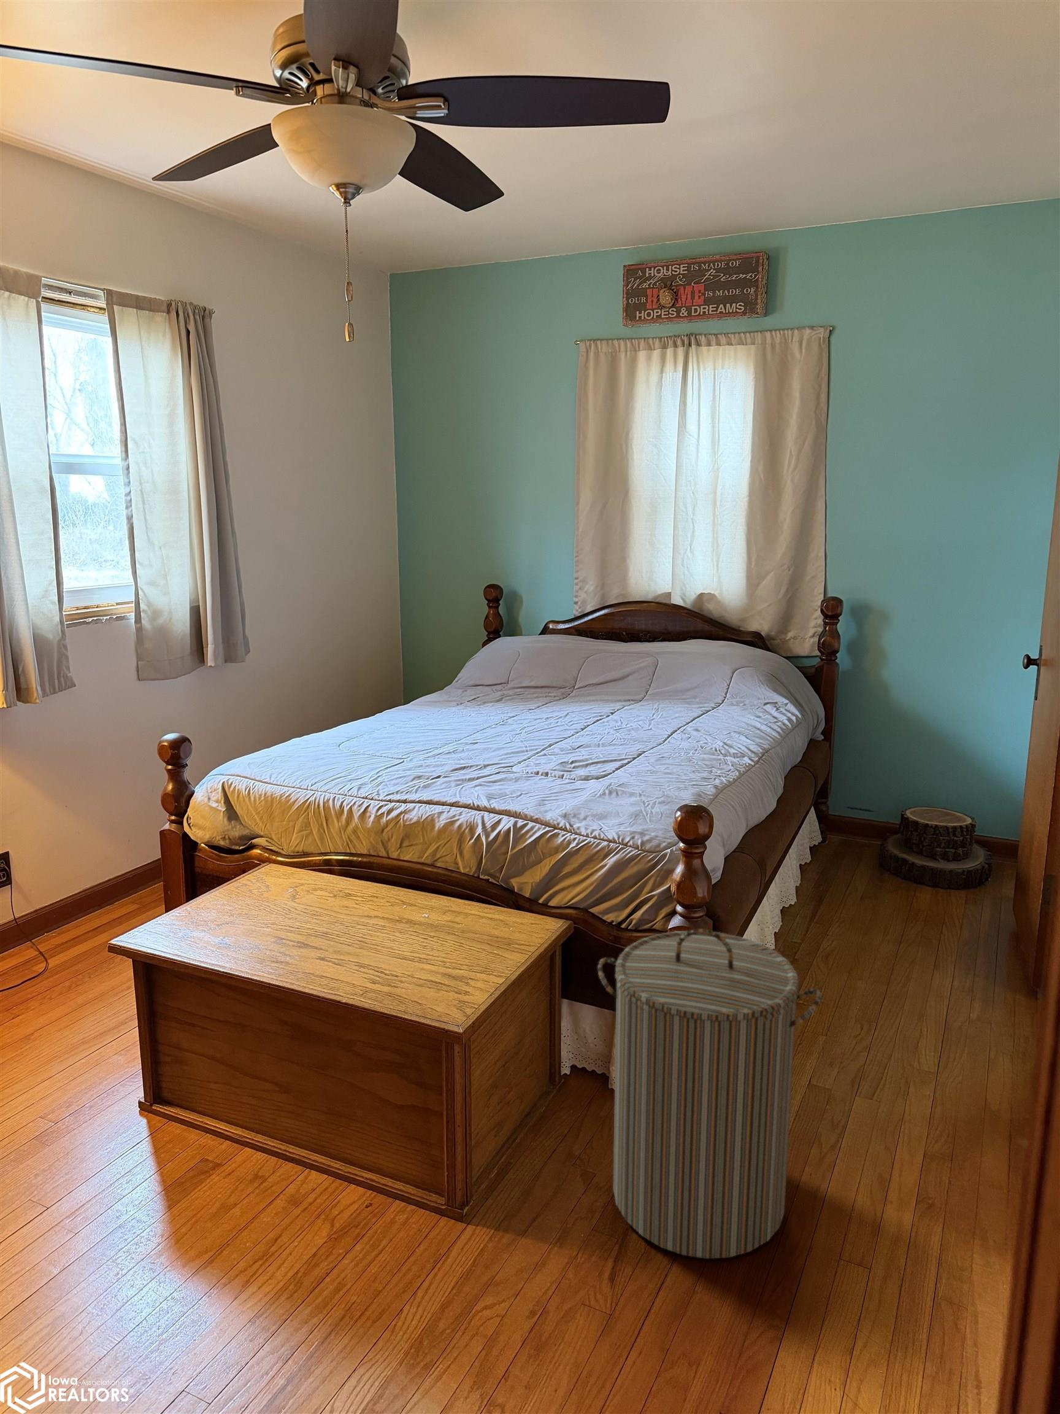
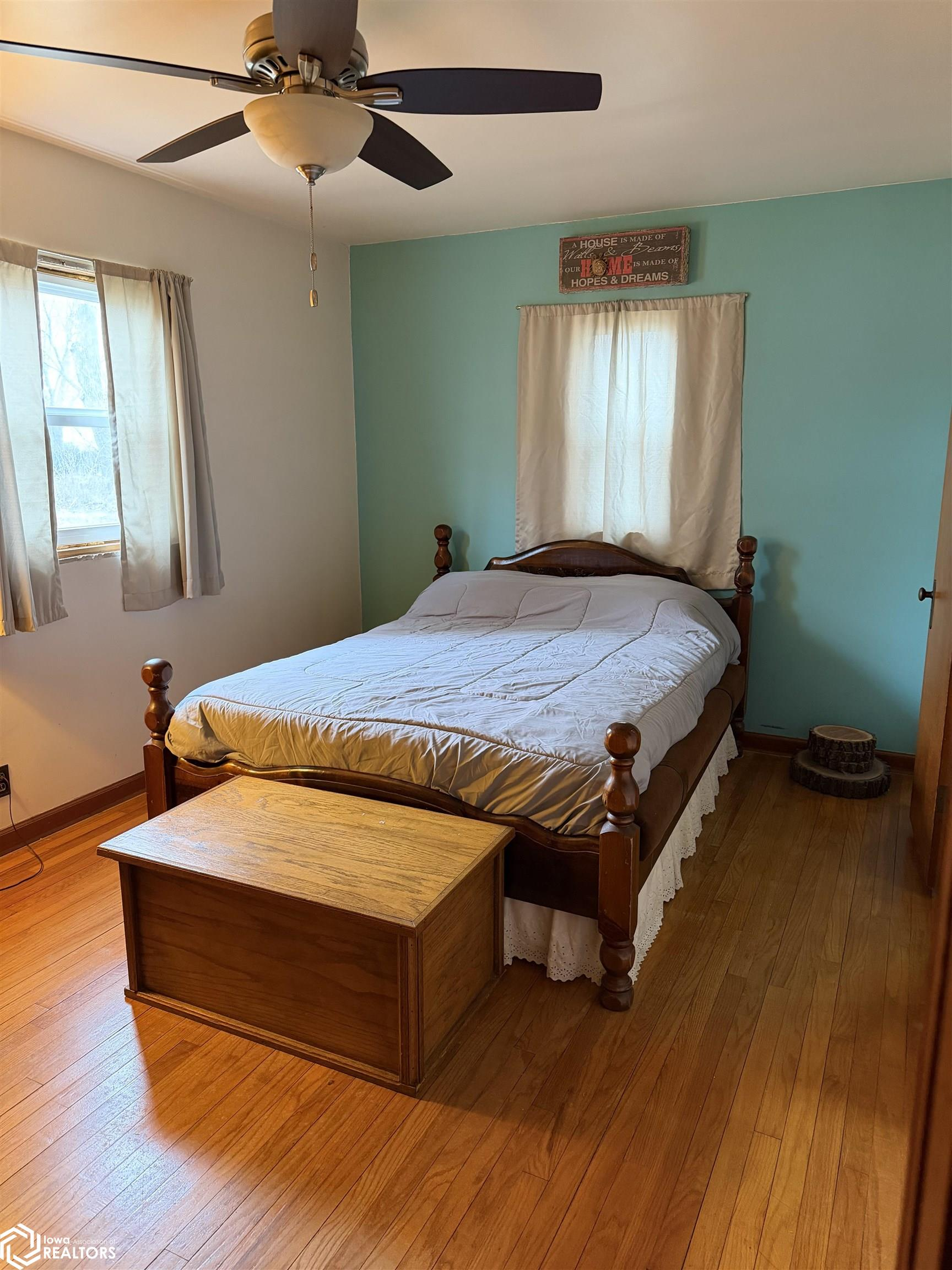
- laundry hamper (703, 1068)
